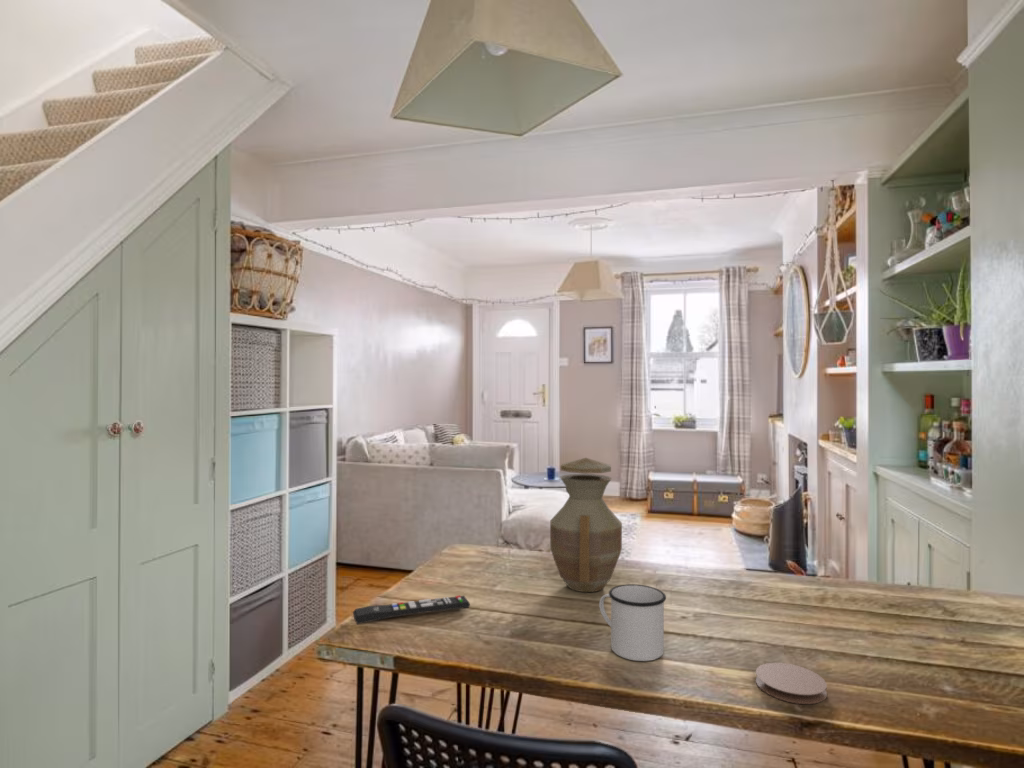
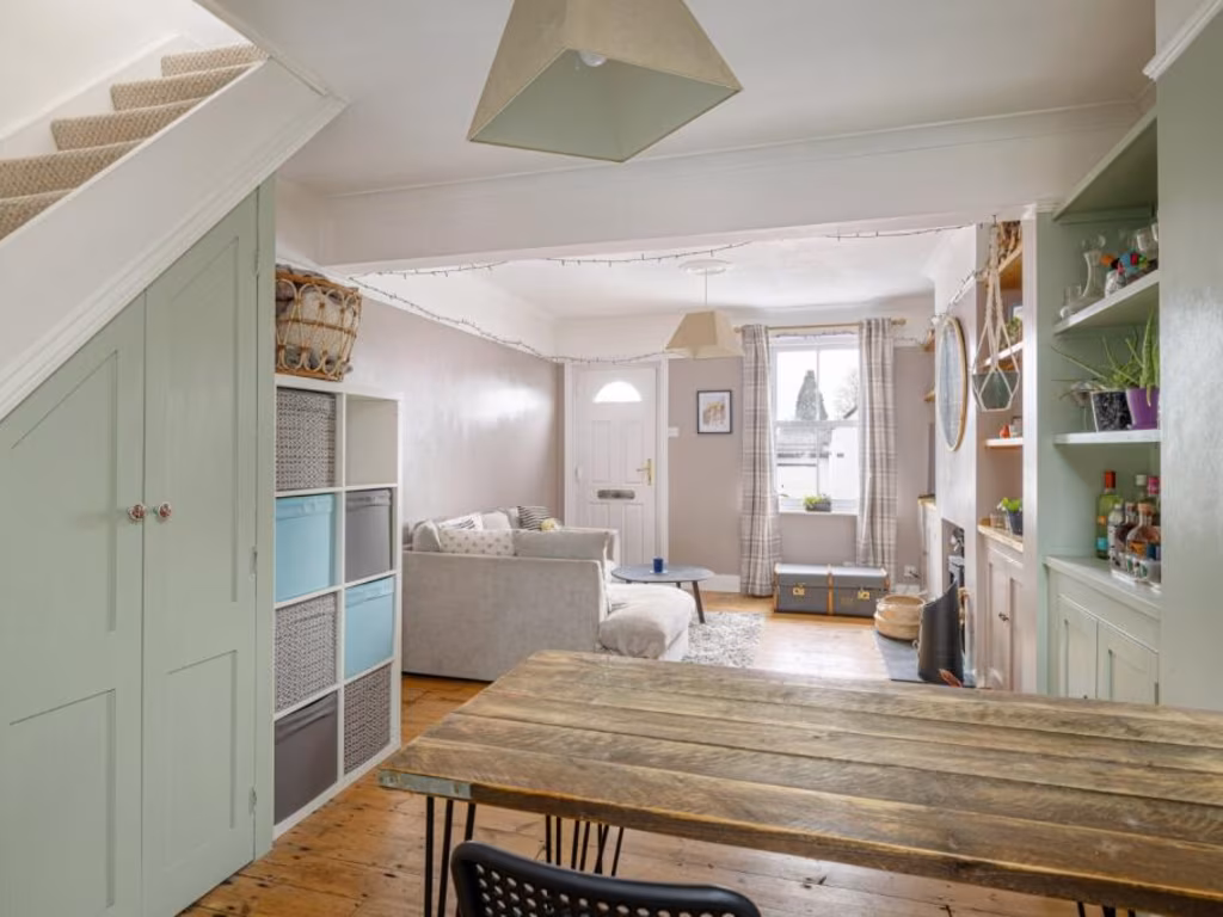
- vase (585, 521)
- remote control (412, 608)
- coaster (790, 682)
- mug (629, 618)
